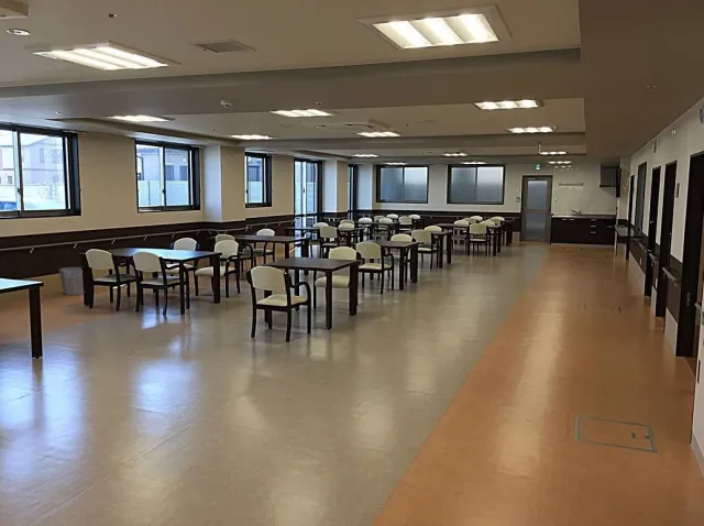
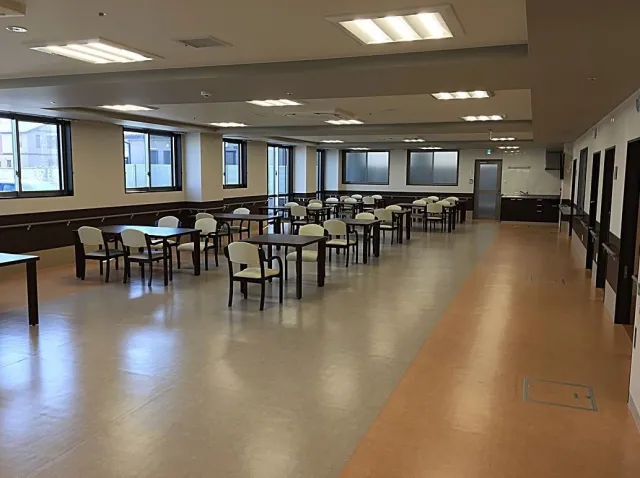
- waste bin (74, 281)
